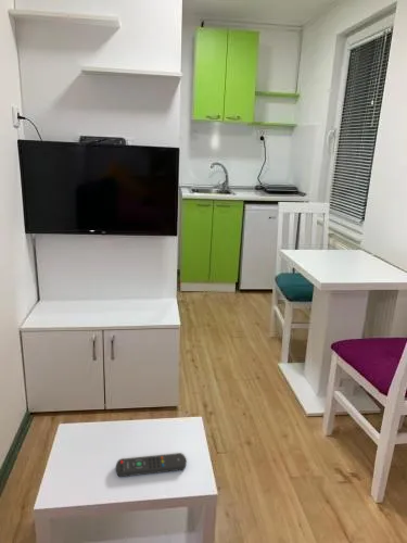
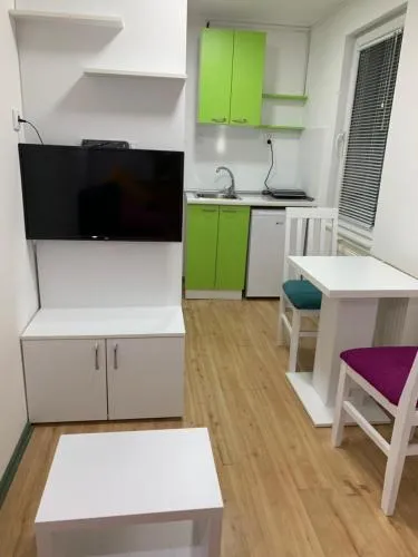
- remote control (151, 464)
